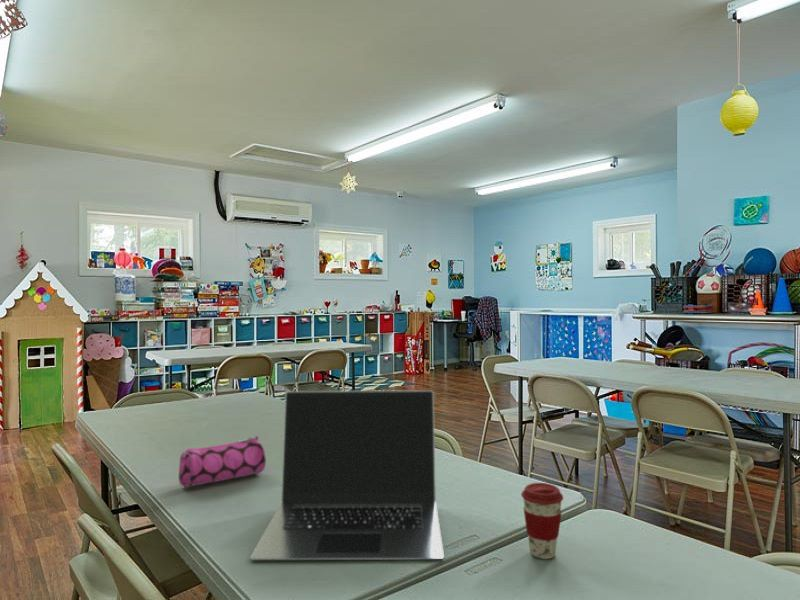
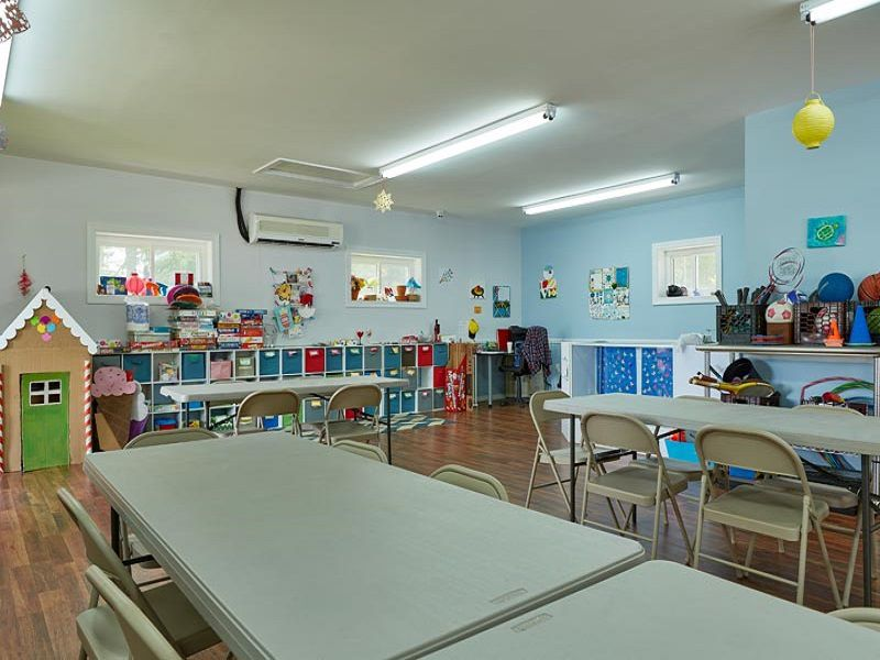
- coffee cup (542, 520)
- pencil case (222, 460)
- laptop (354, 464)
